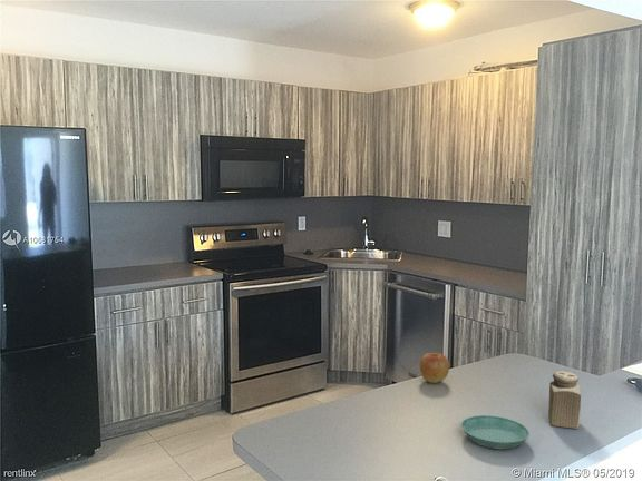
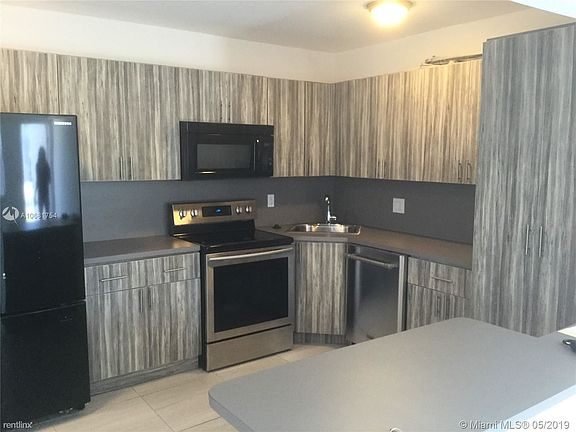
- salt shaker (564, 397)
- apple (434, 367)
- saucer (494, 433)
